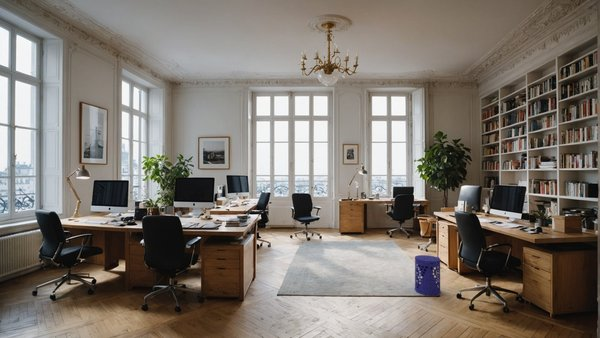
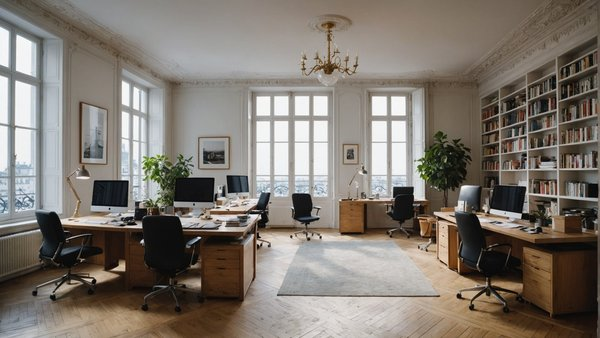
- waste bin (427, 274)
